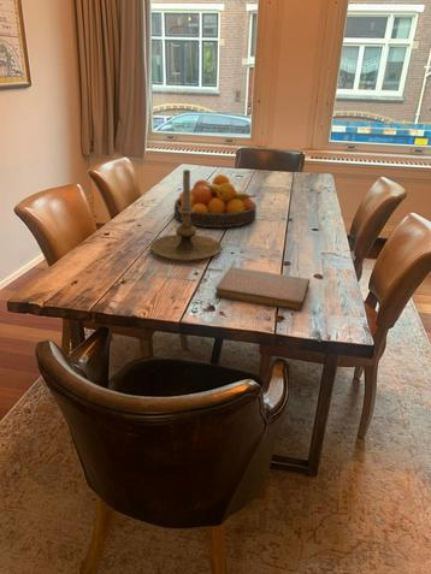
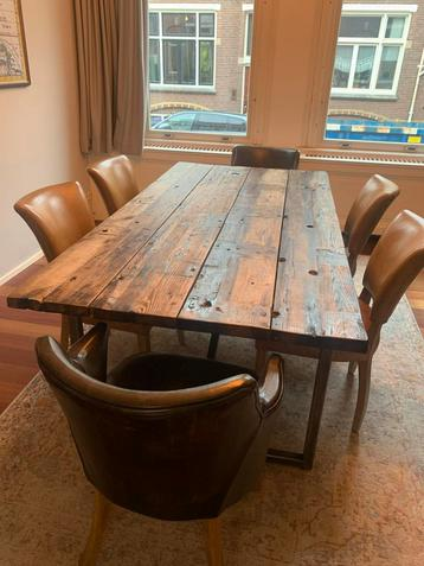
- notebook (262, 286)
- candle holder (185, 211)
- fruit bowl (216, 197)
